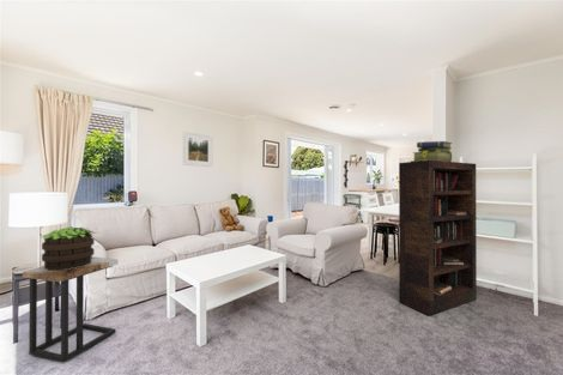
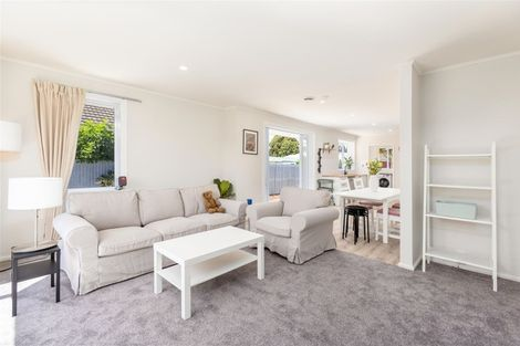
- potted plant (68, 246)
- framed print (198, 150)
- side table (77, 304)
- bookcase (437, 231)
- stack of books (432, 151)
